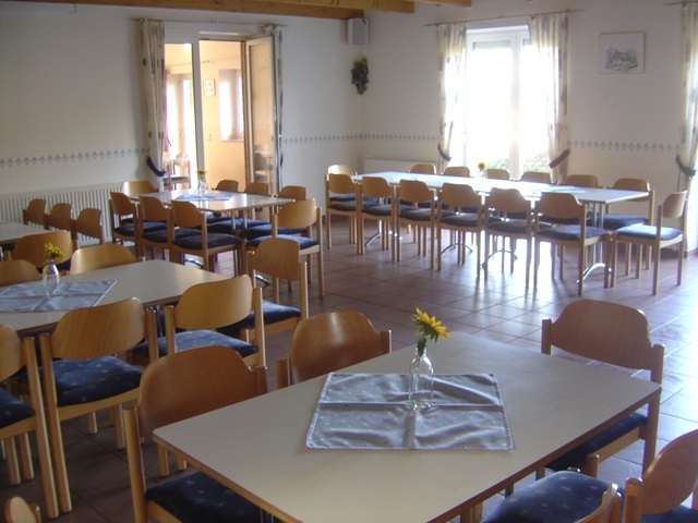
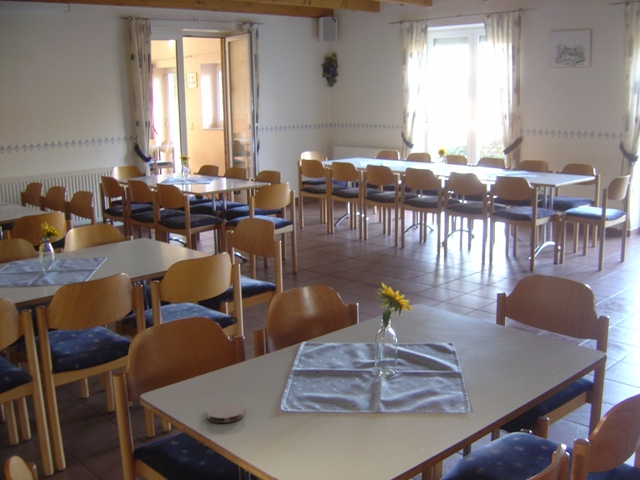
+ coaster (225, 412)
